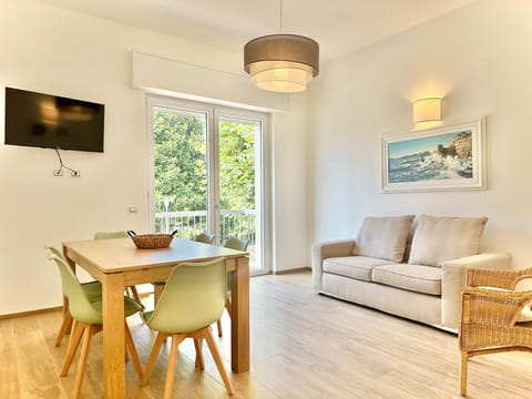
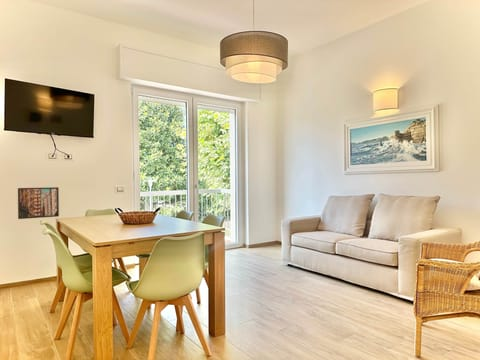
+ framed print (38, 202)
